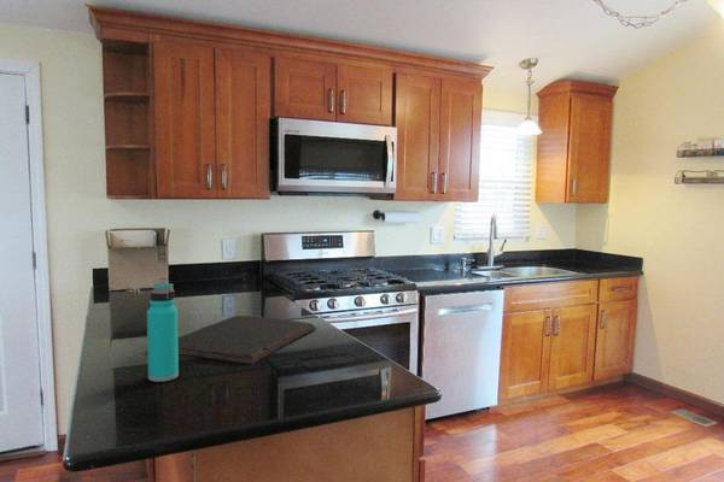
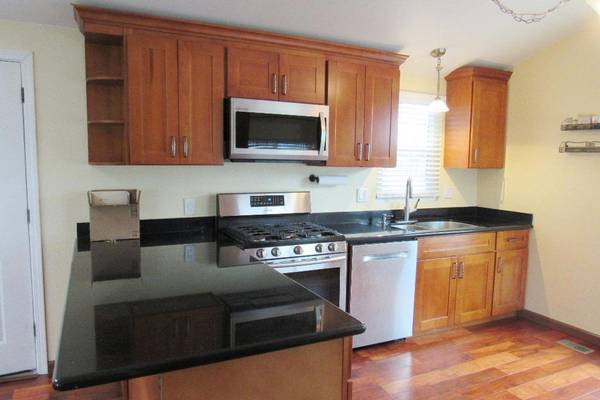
- cutting board (241, 335)
- water bottle (162, 330)
